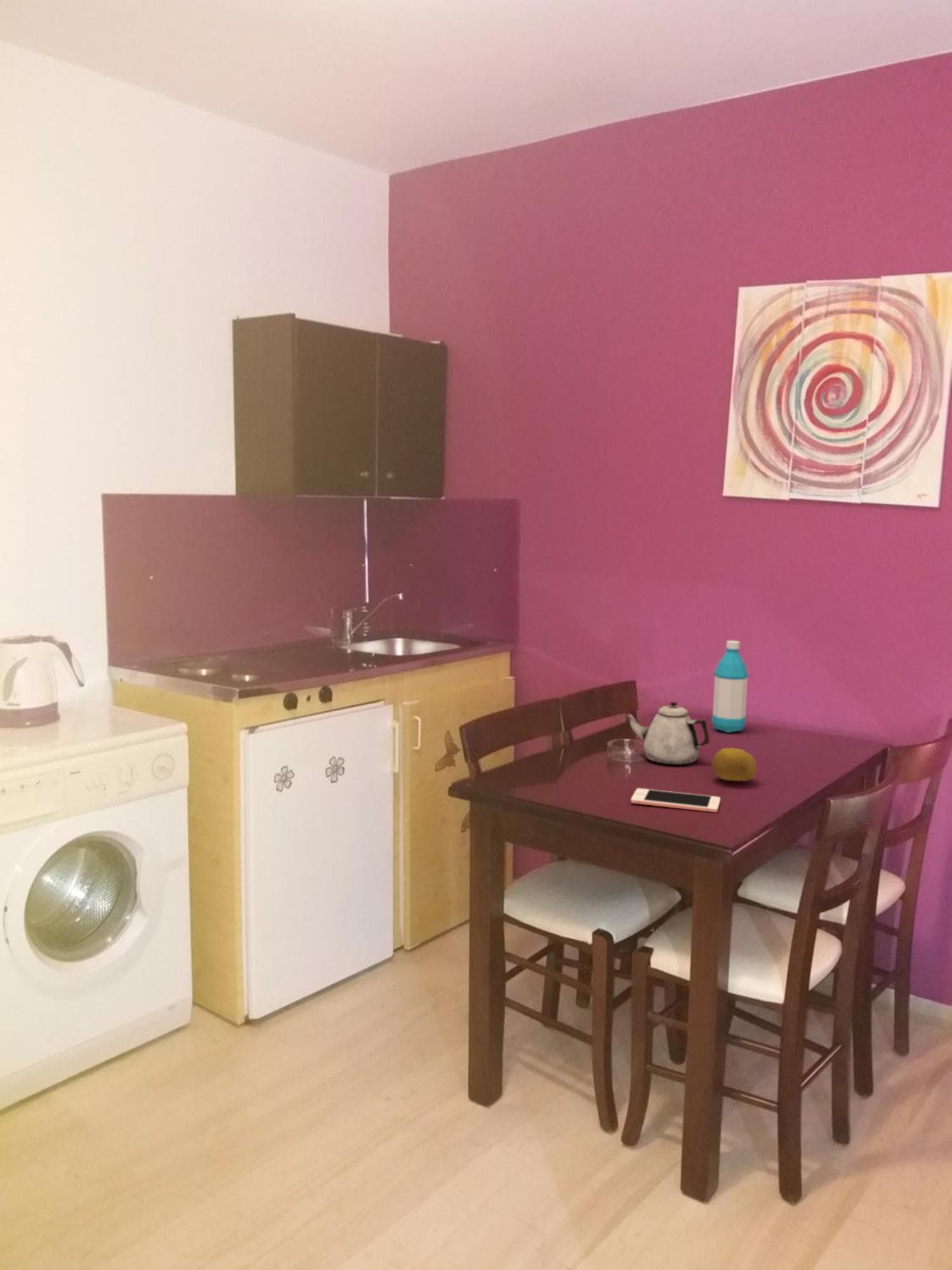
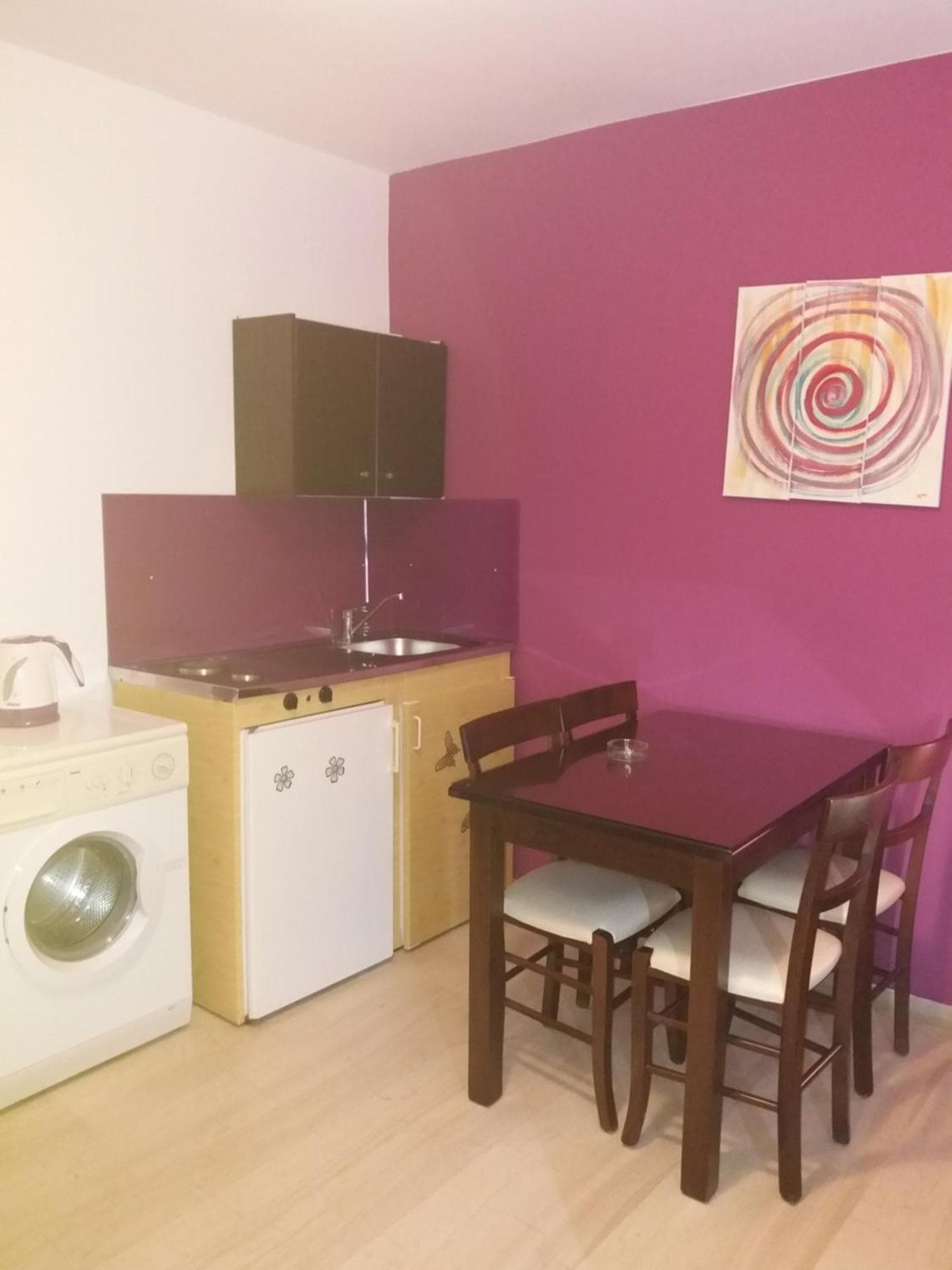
- water bottle (731, 686)
- cell phone (675, 800)
- teapot (666, 730)
- fruit (734, 765)
